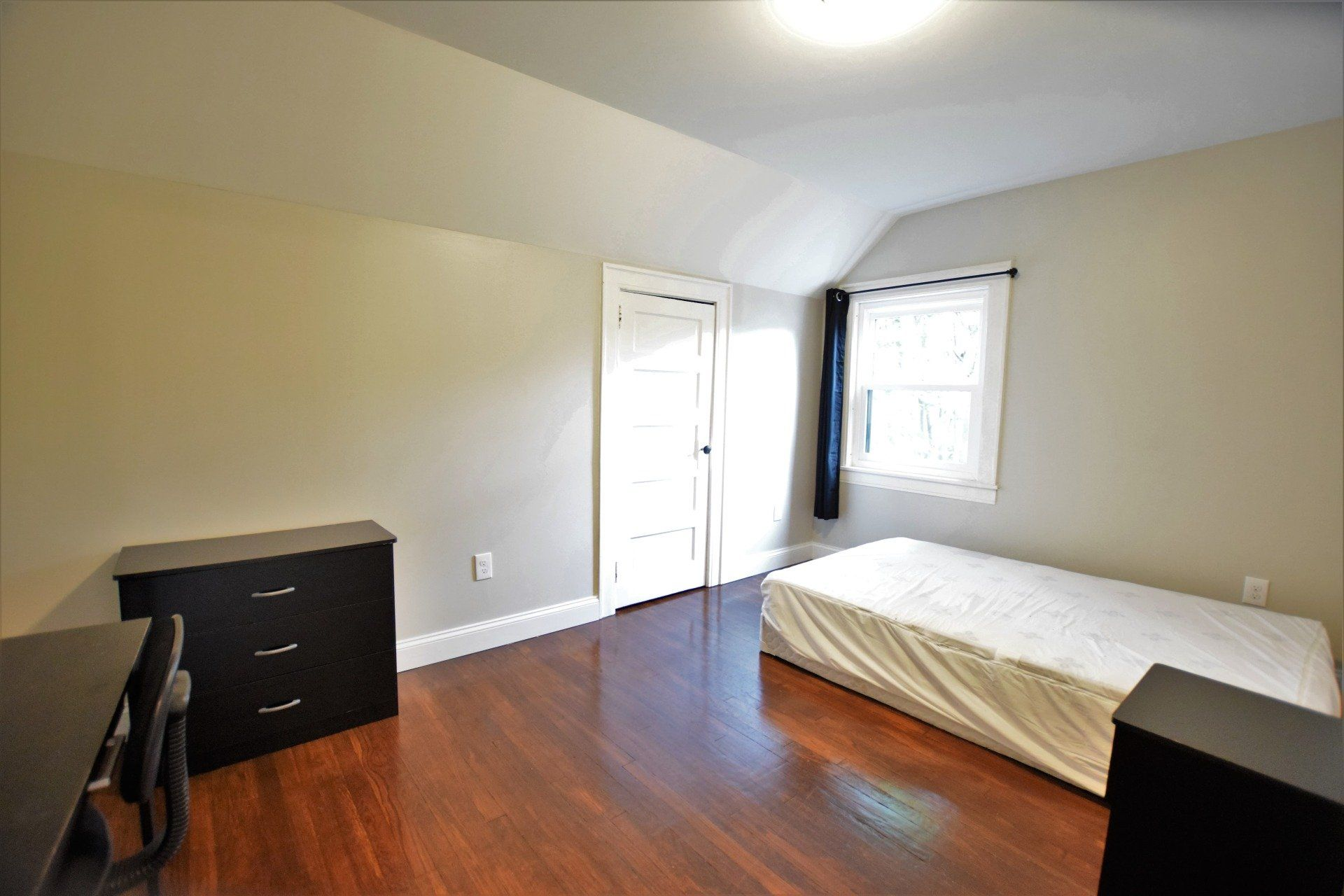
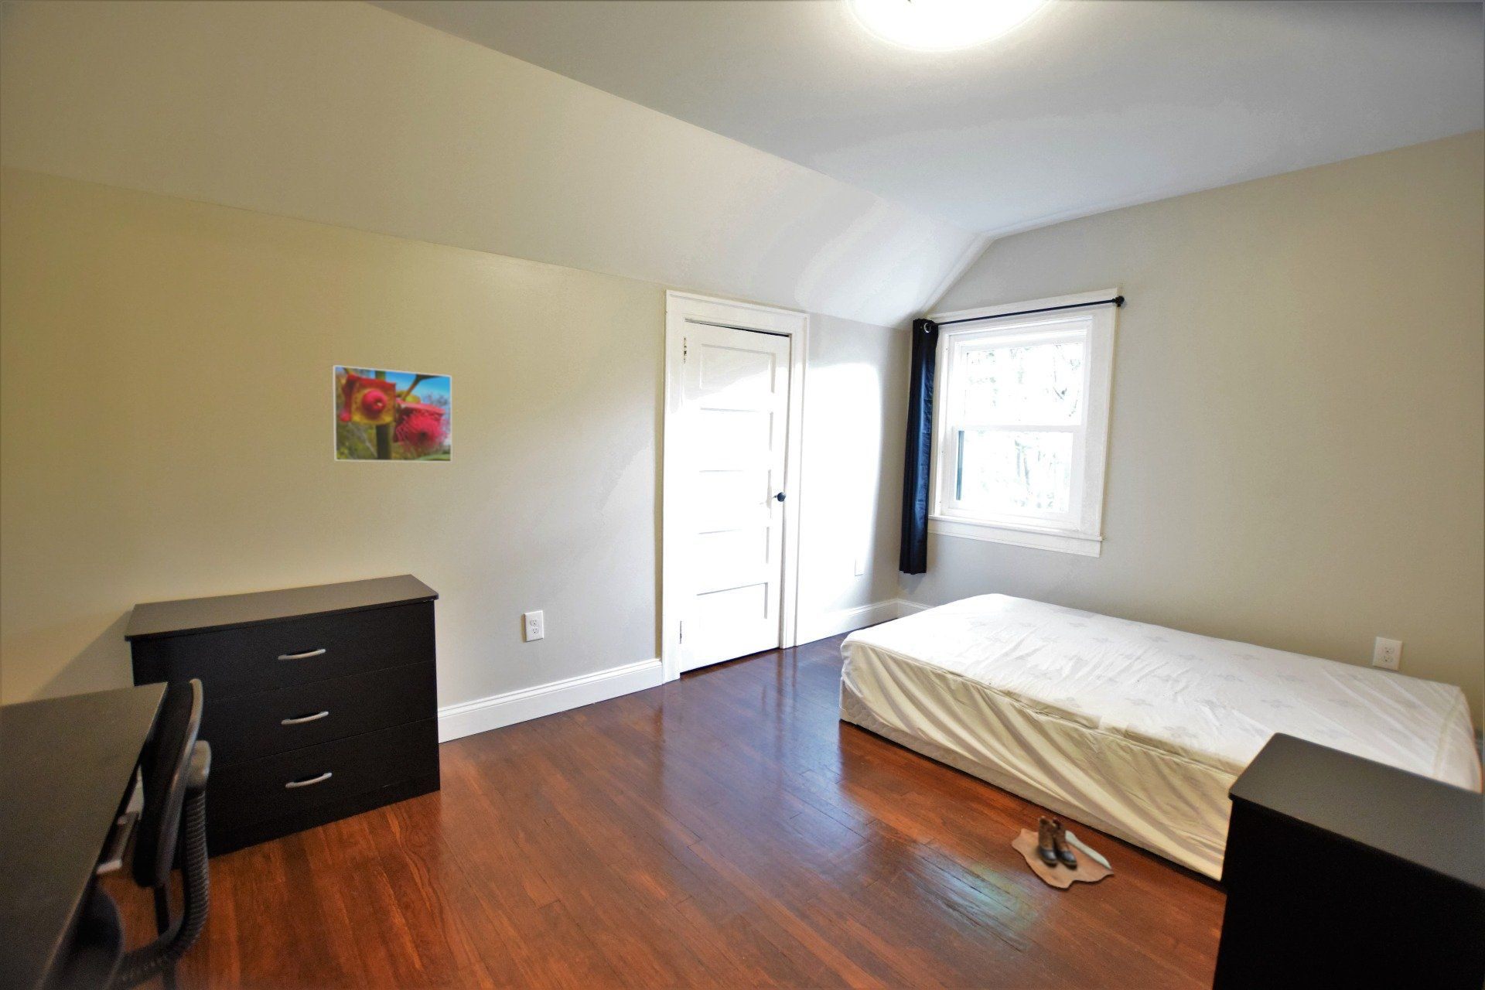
+ boots (1059, 842)
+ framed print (394, 417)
